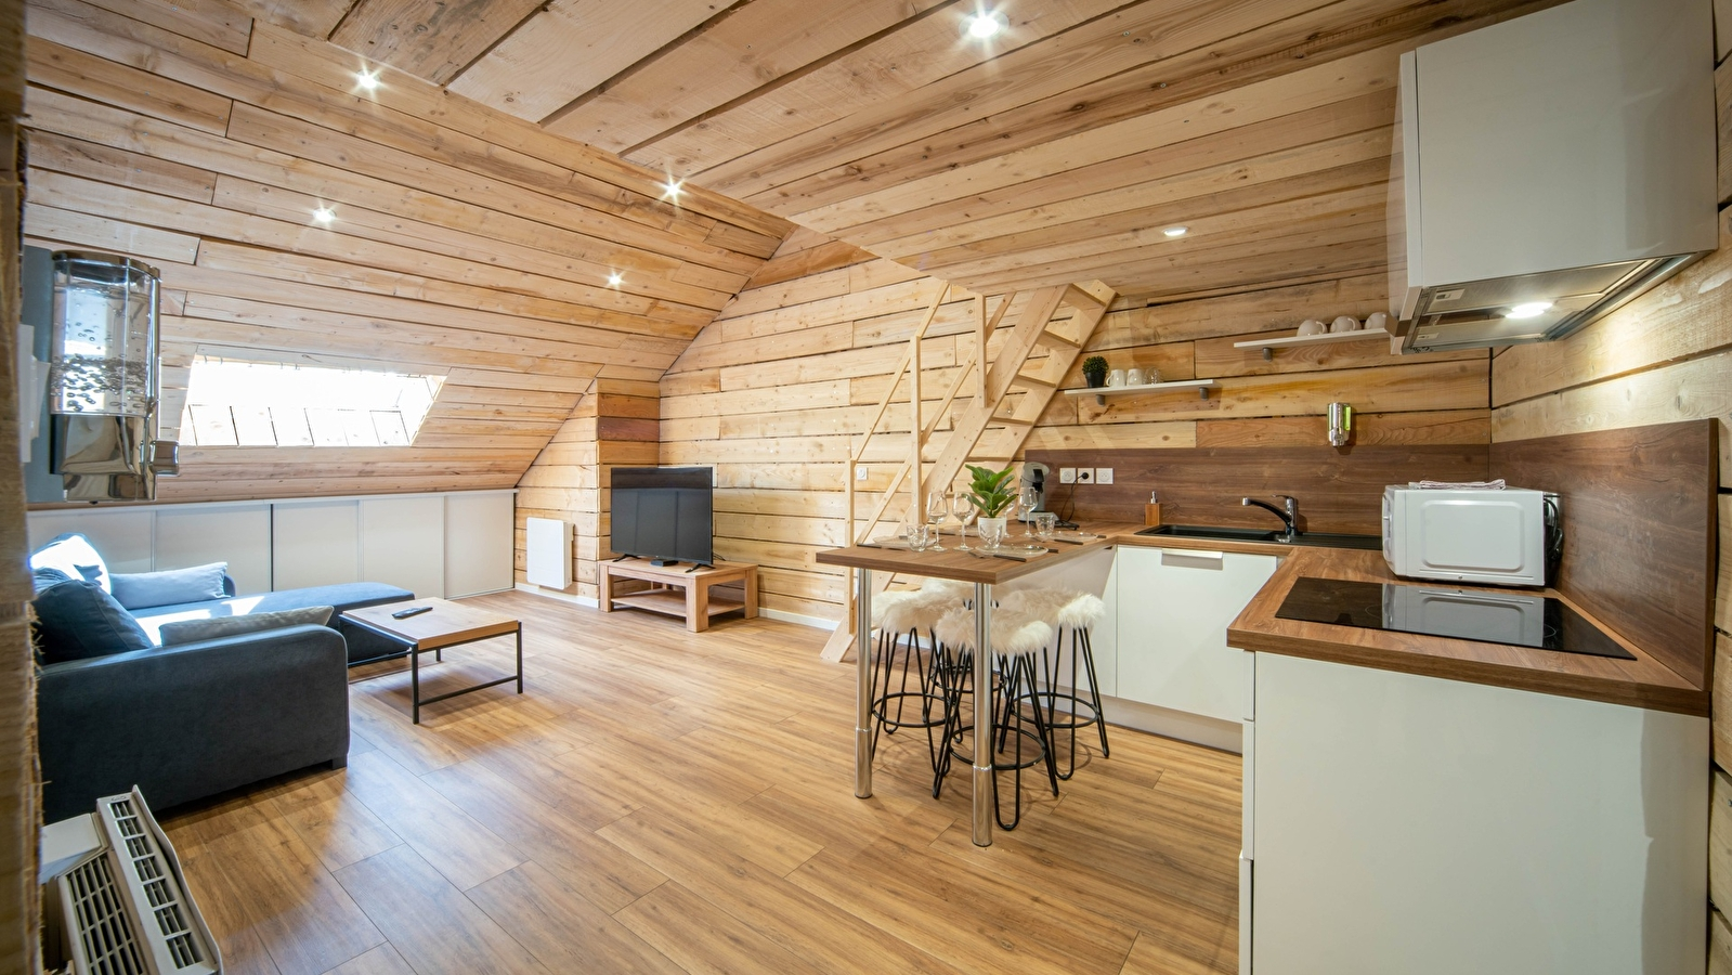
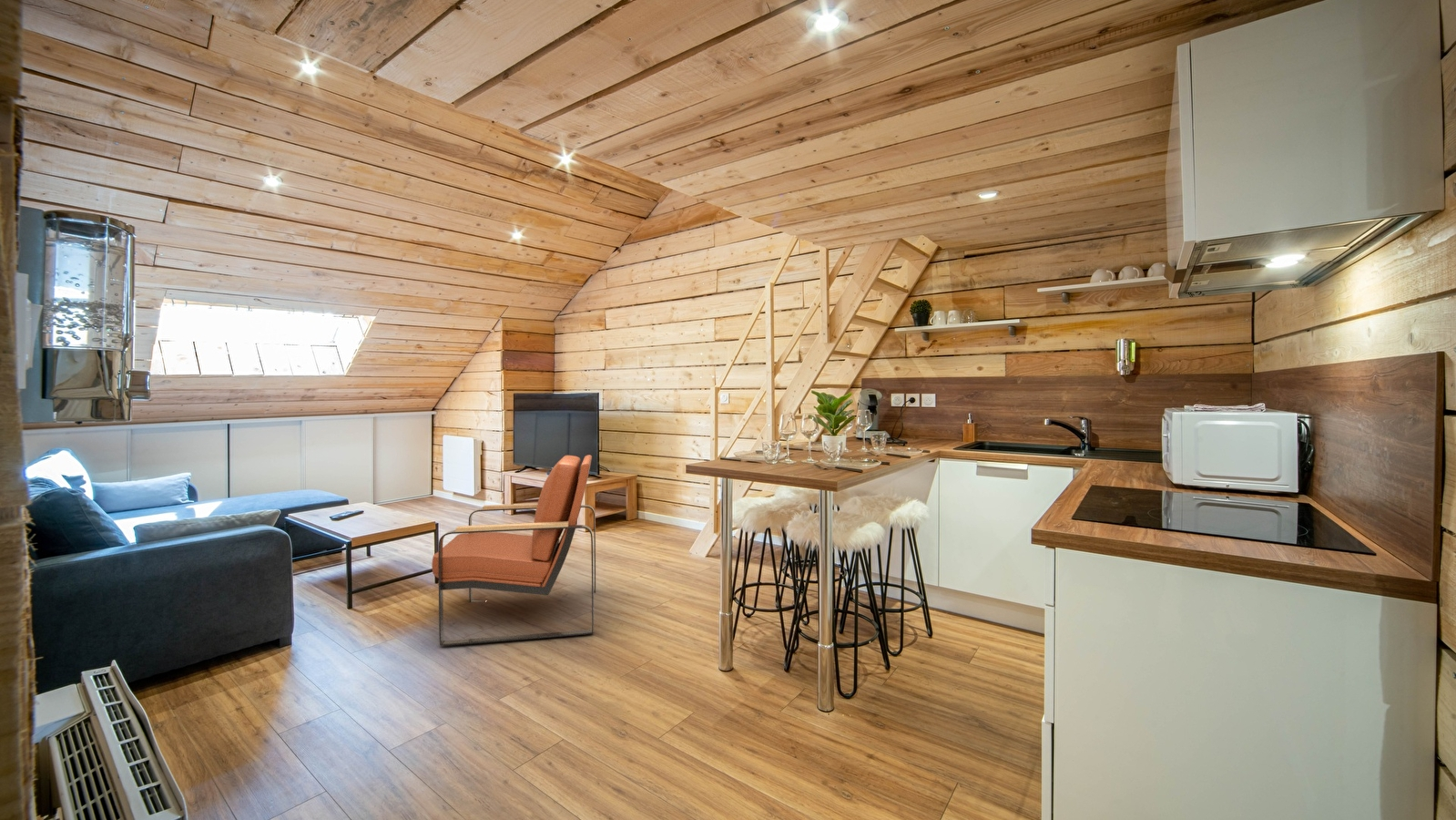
+ armchair (521, 538)
